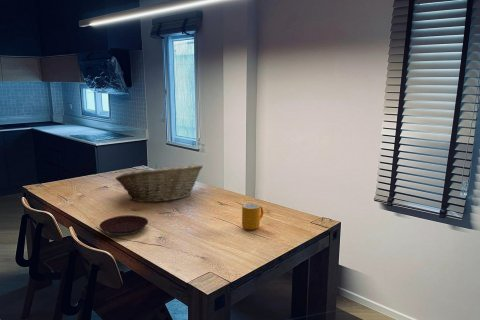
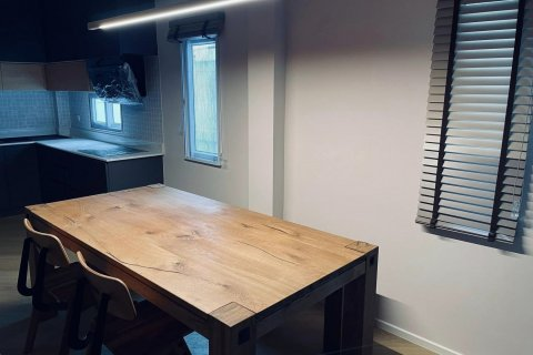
- plate (124, 226)
- fruit basket (161, 179)
- mug (253, 215)
